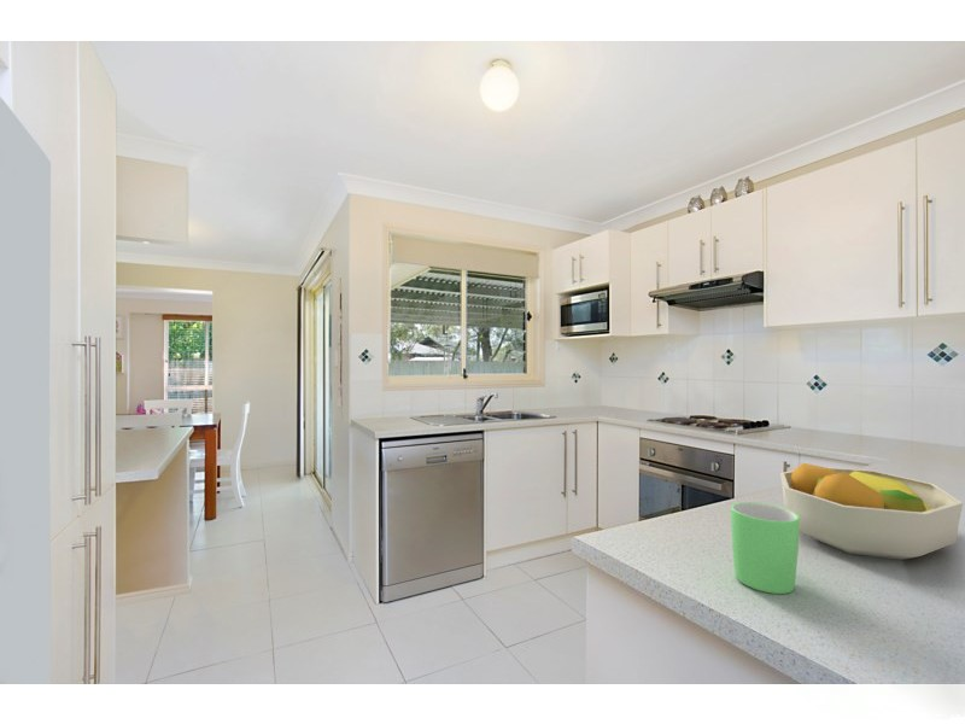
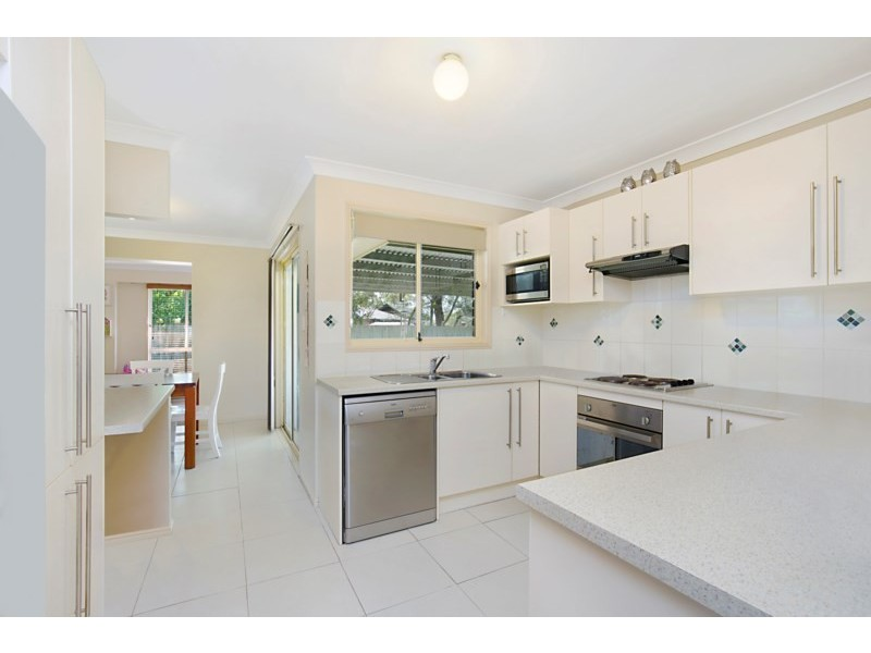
- fruit bowl (860, 498)
- mug (765, 542)
